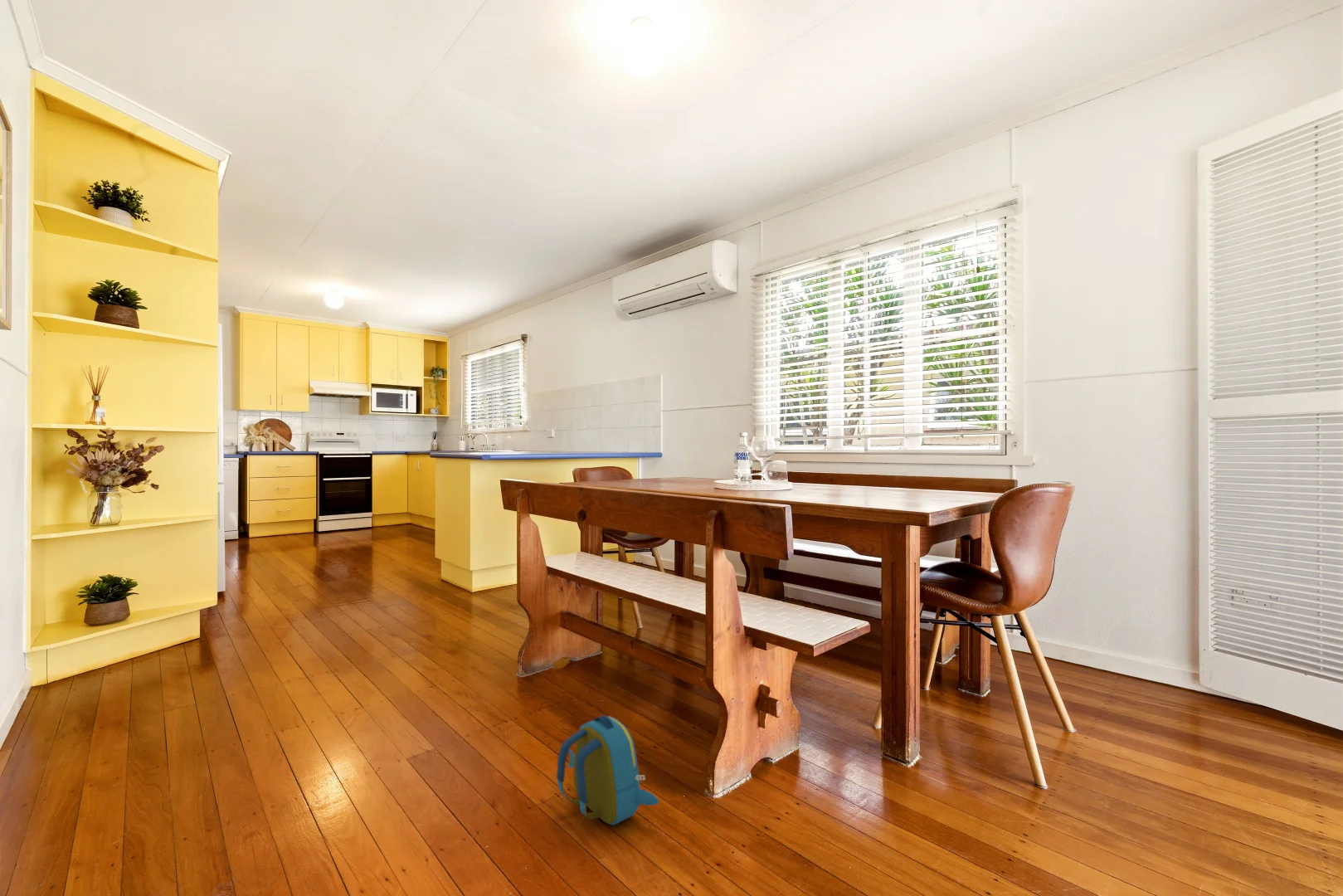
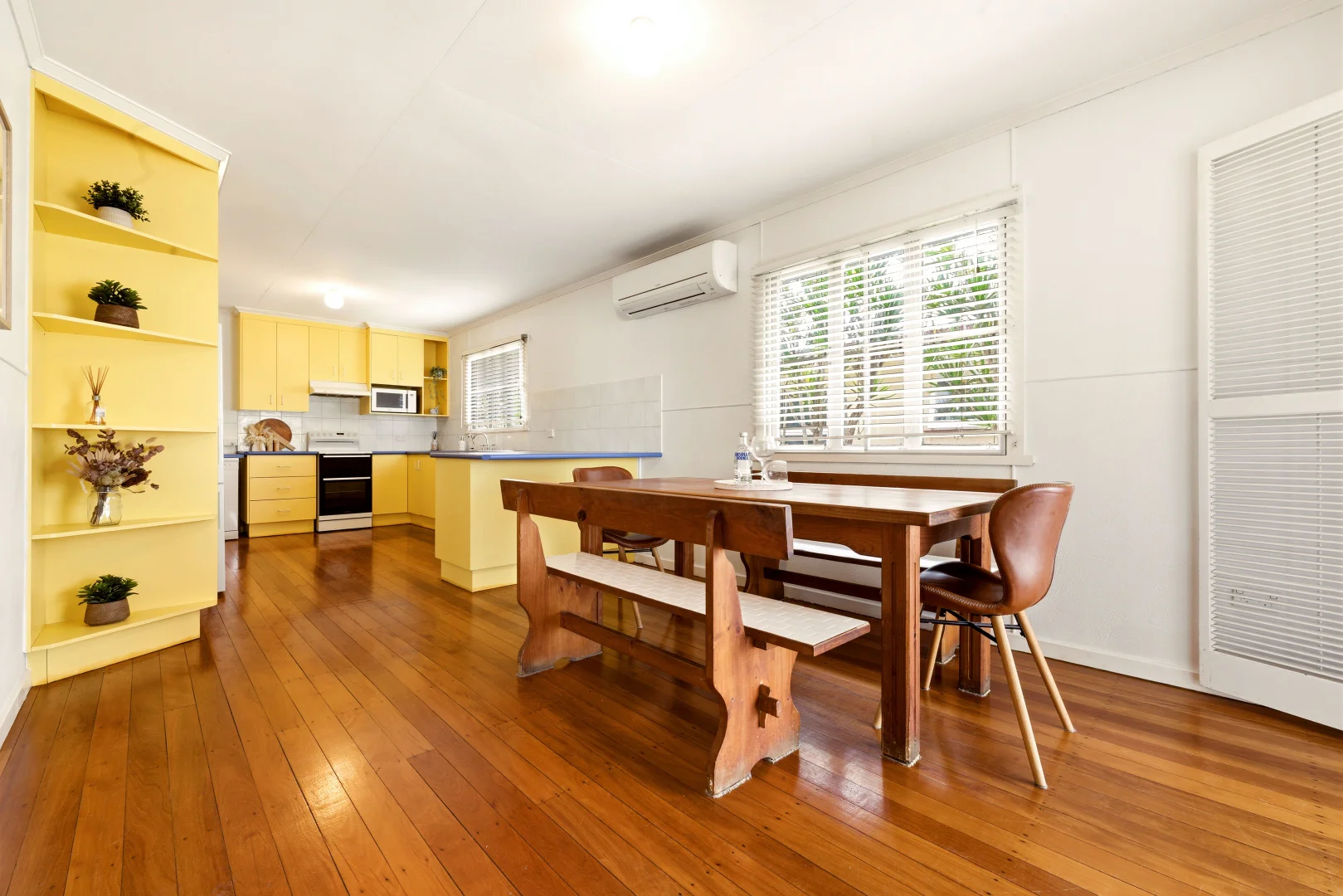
- backpack (596, 762)
